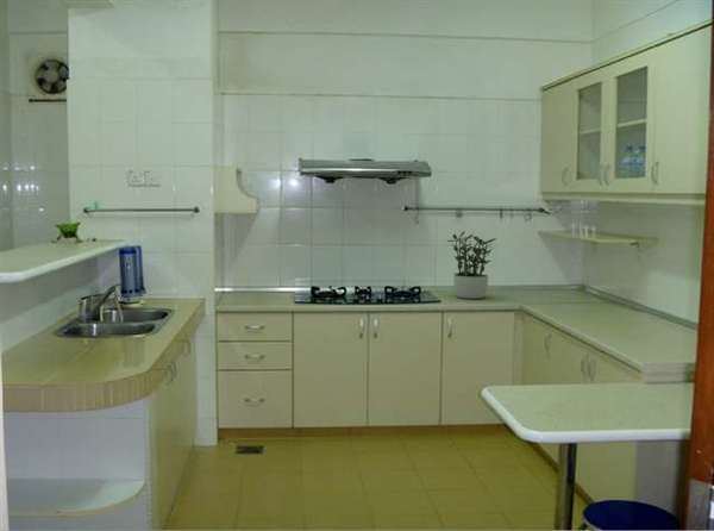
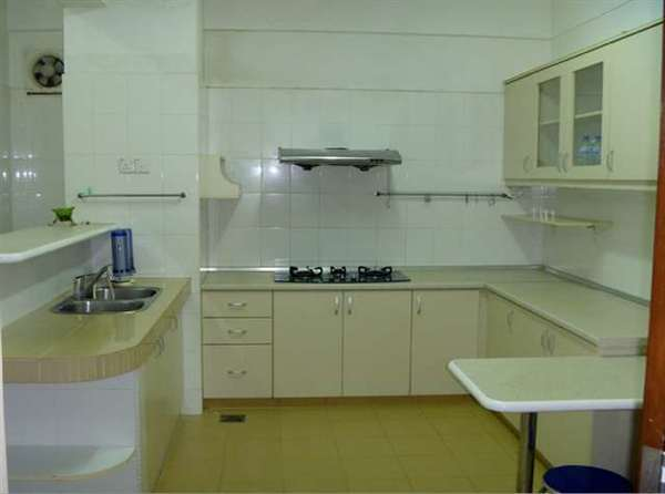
- potted plant (469, 263)
